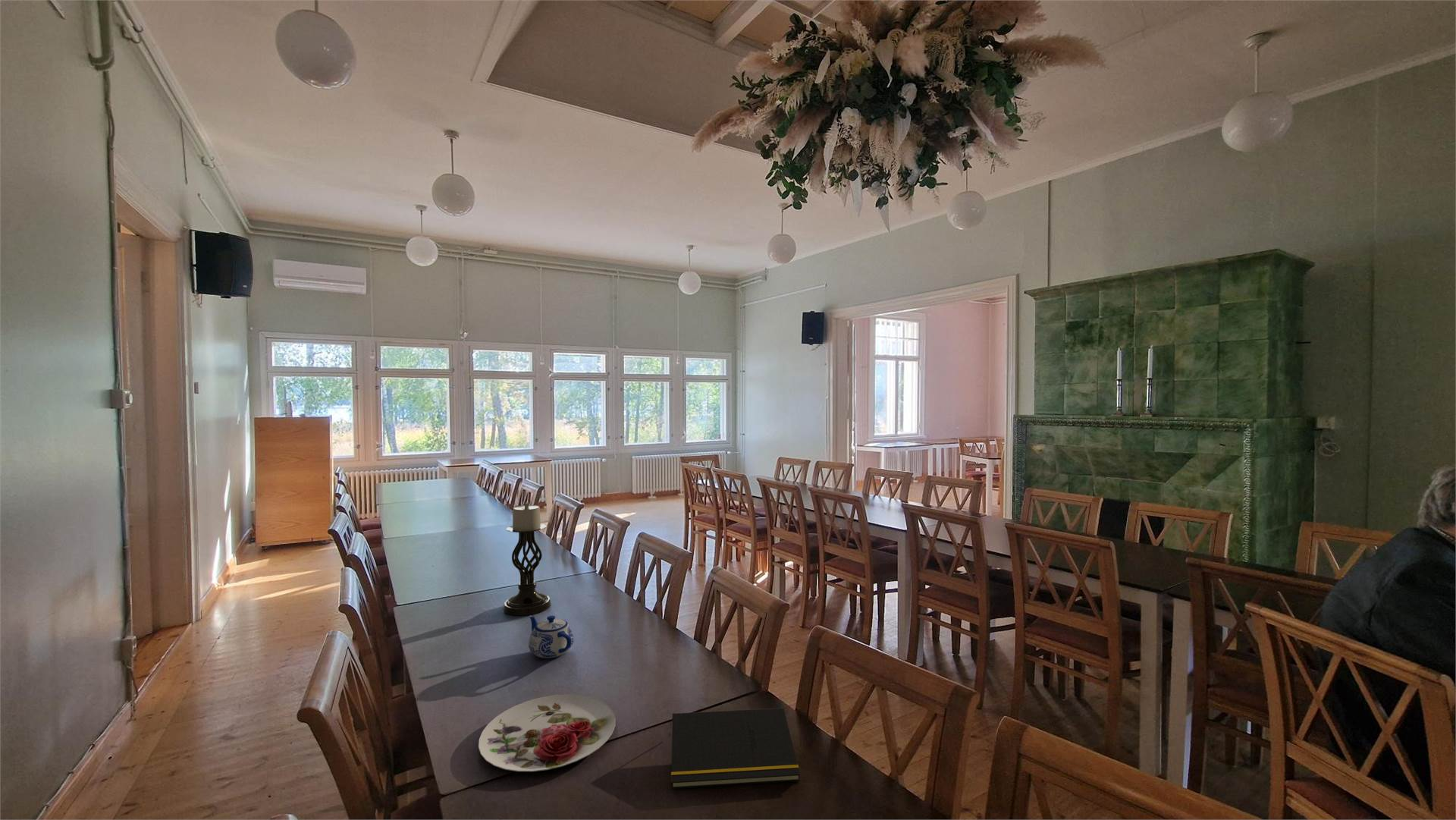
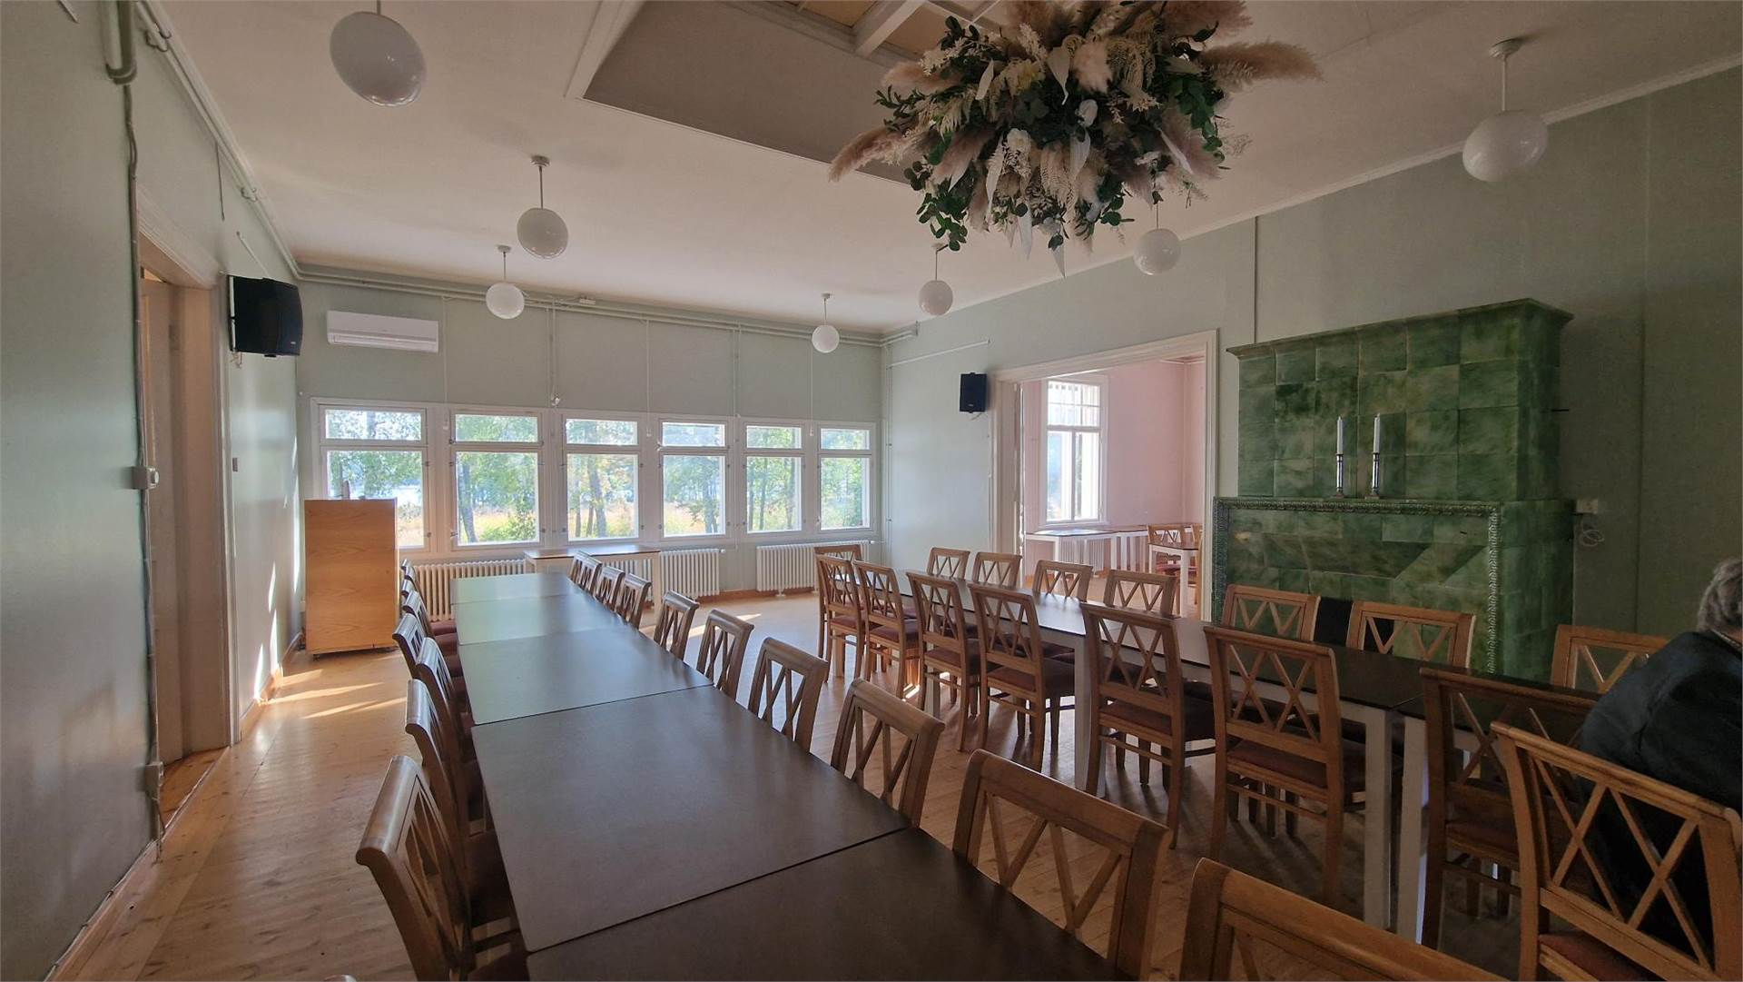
- teapot (549, 633)
- plate (549, 727)
- candle holder (526, 555)
- notepad (732, 745)
